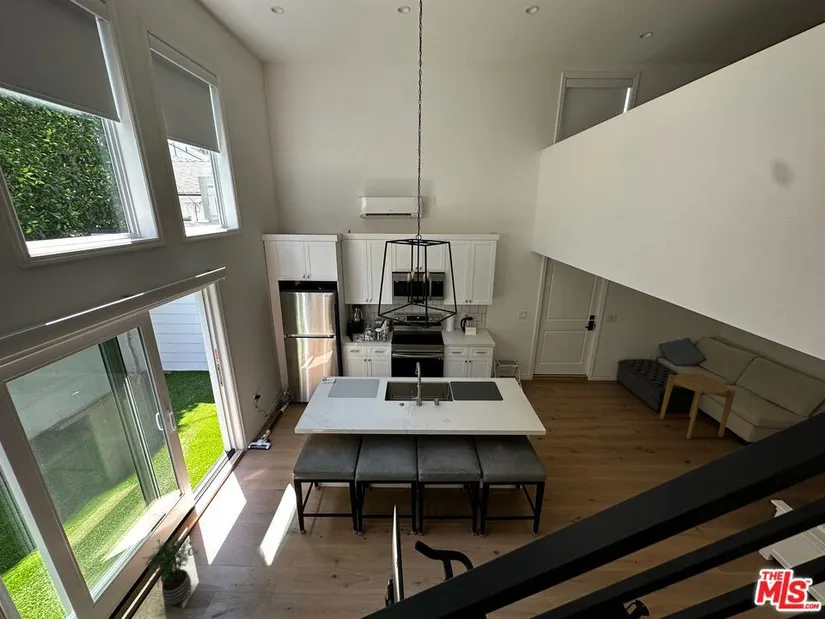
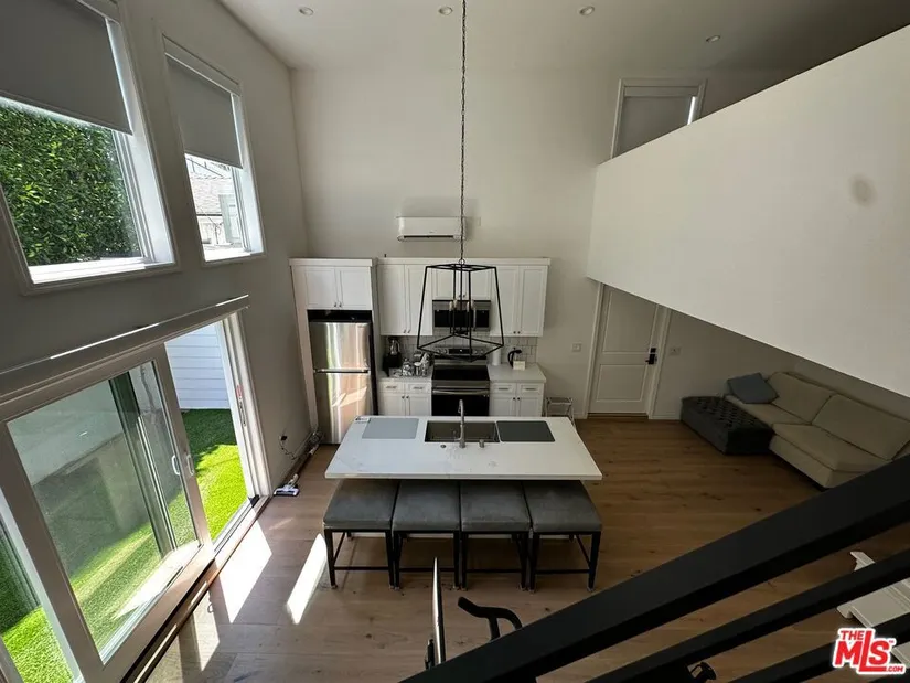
- potted plant (172, 573)
- side table (695, 405)
